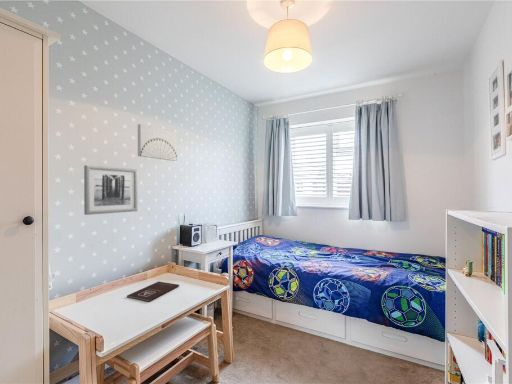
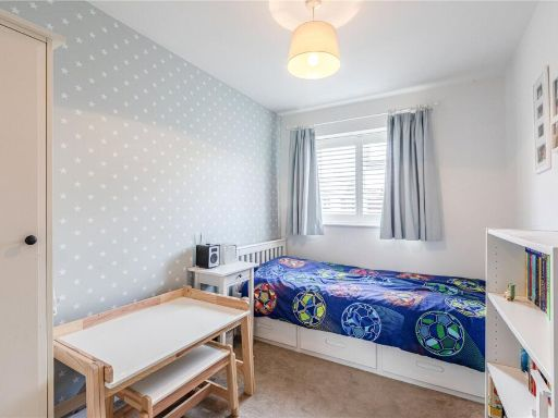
- wall art (113, 190)
- book (154, 290)
- wall art (158, 143)
